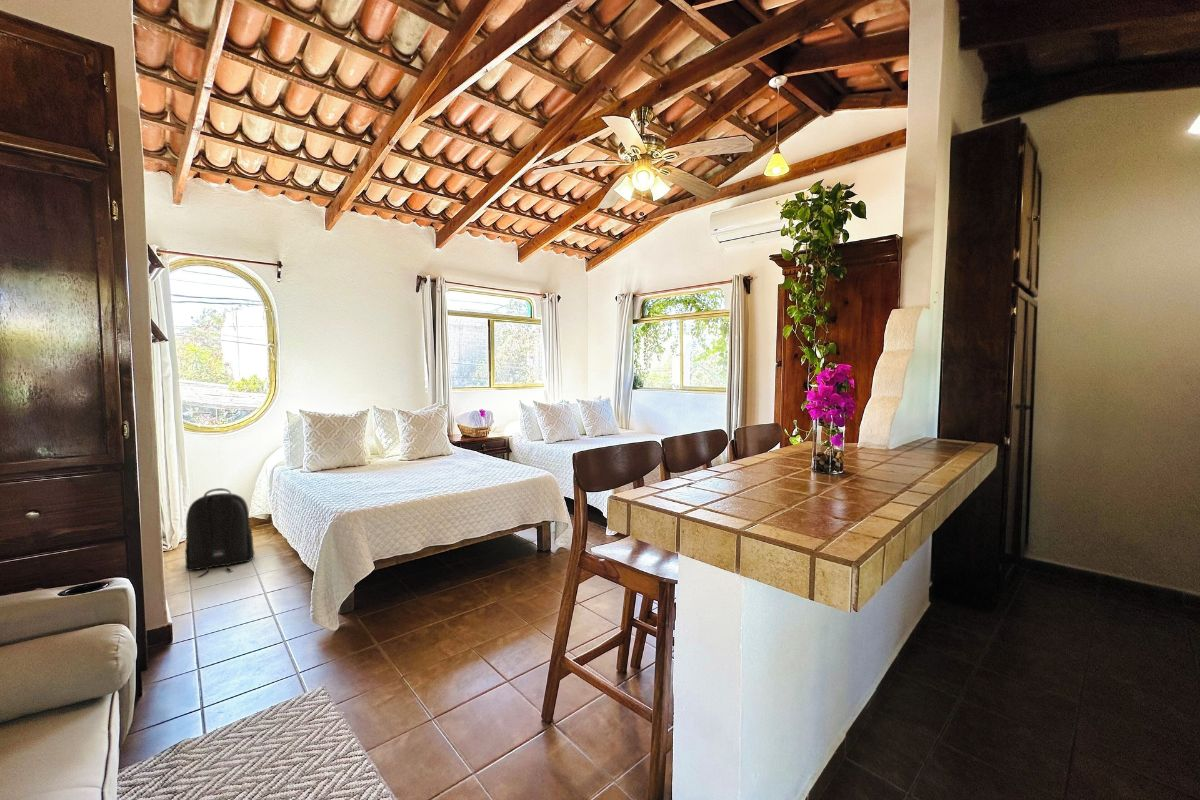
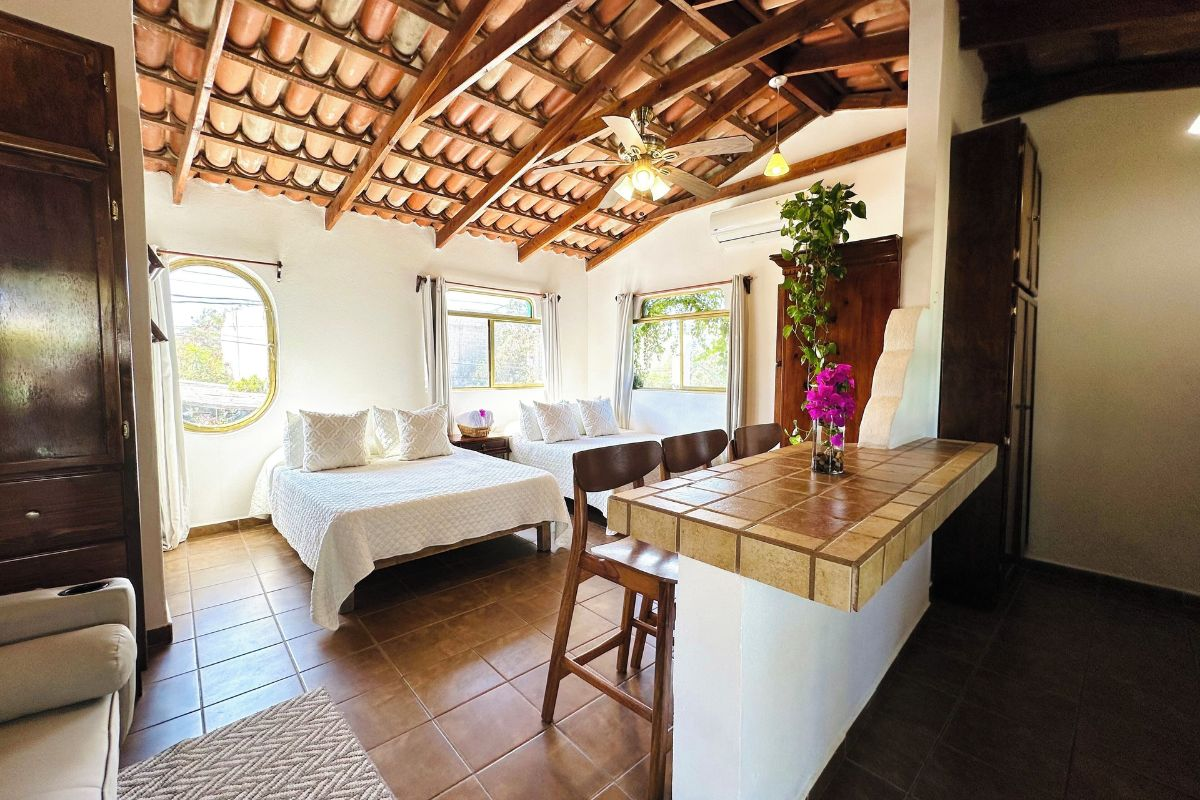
- backpack (218, 527)
